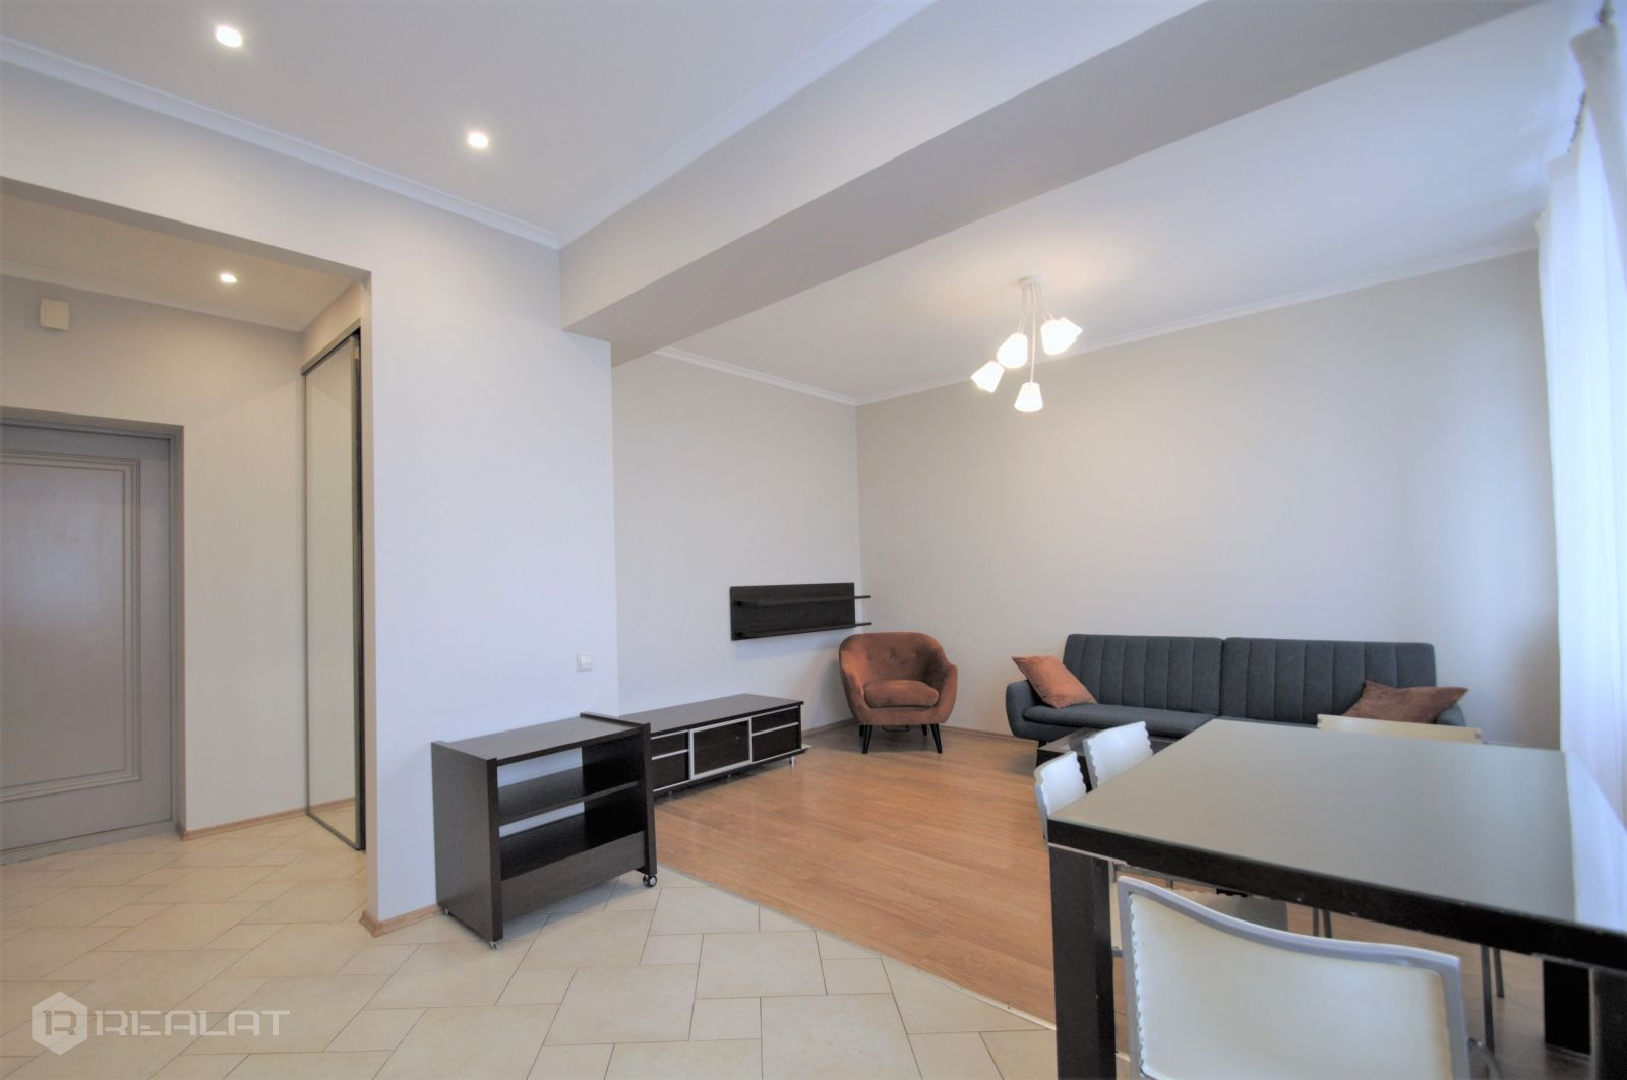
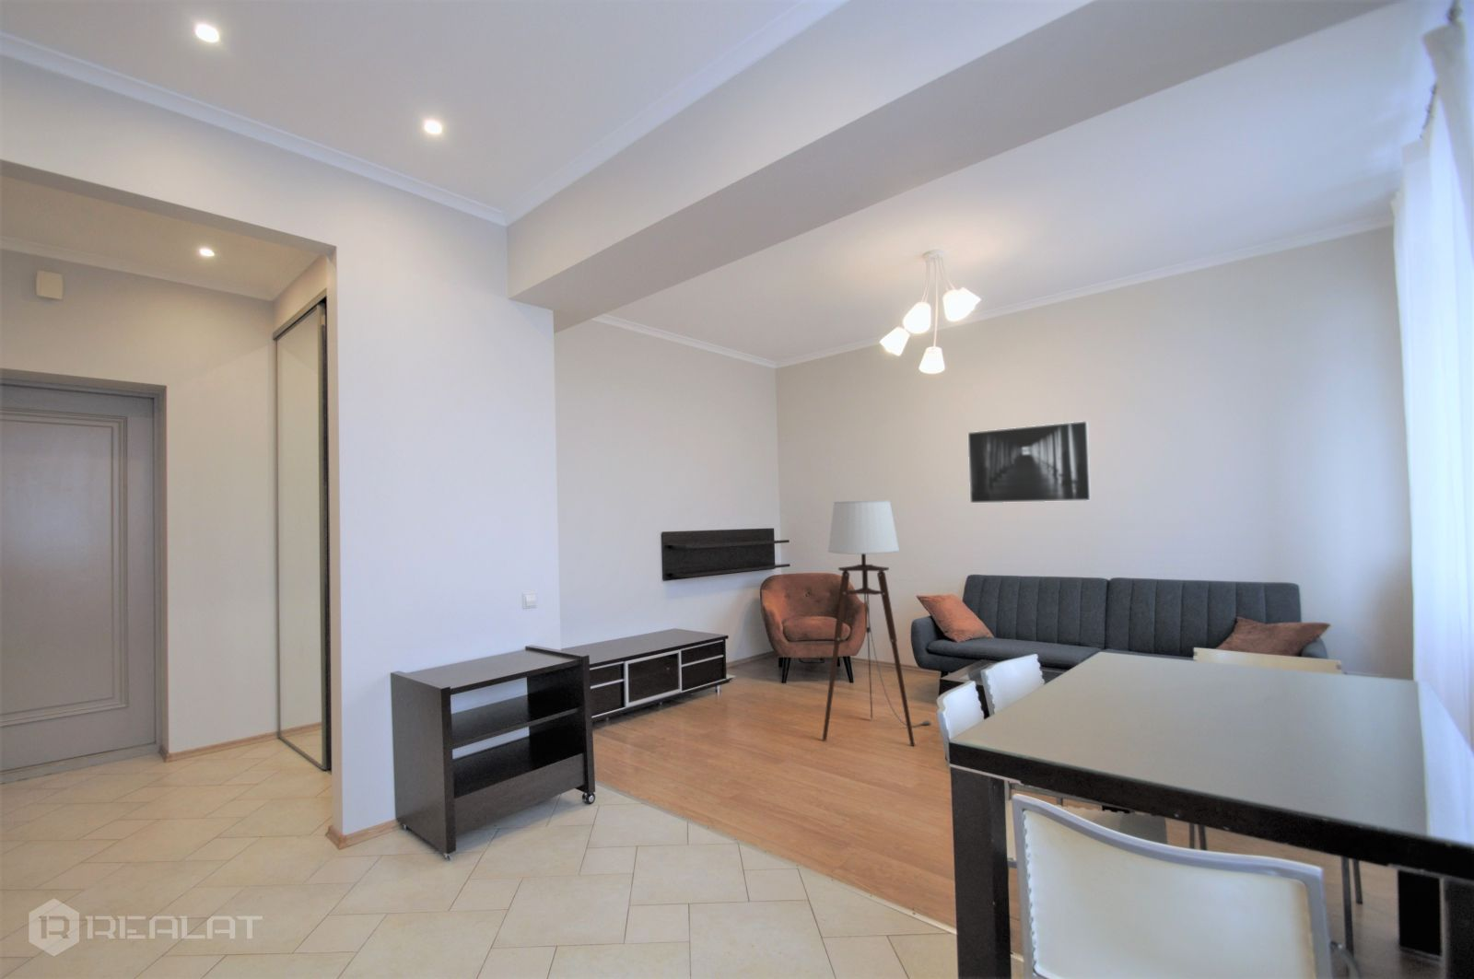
+ floor lamp (884, 614)
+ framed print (1025, 464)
